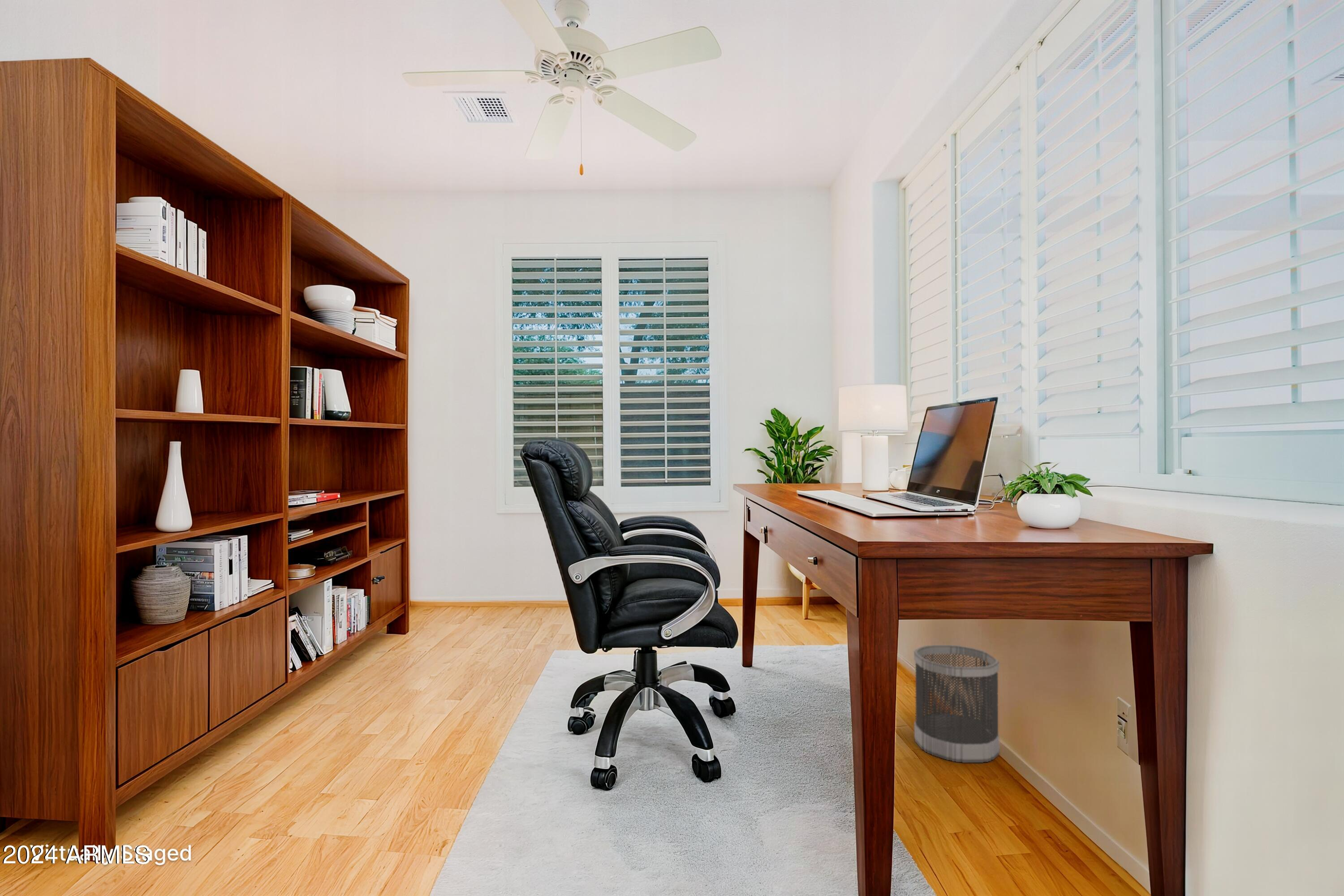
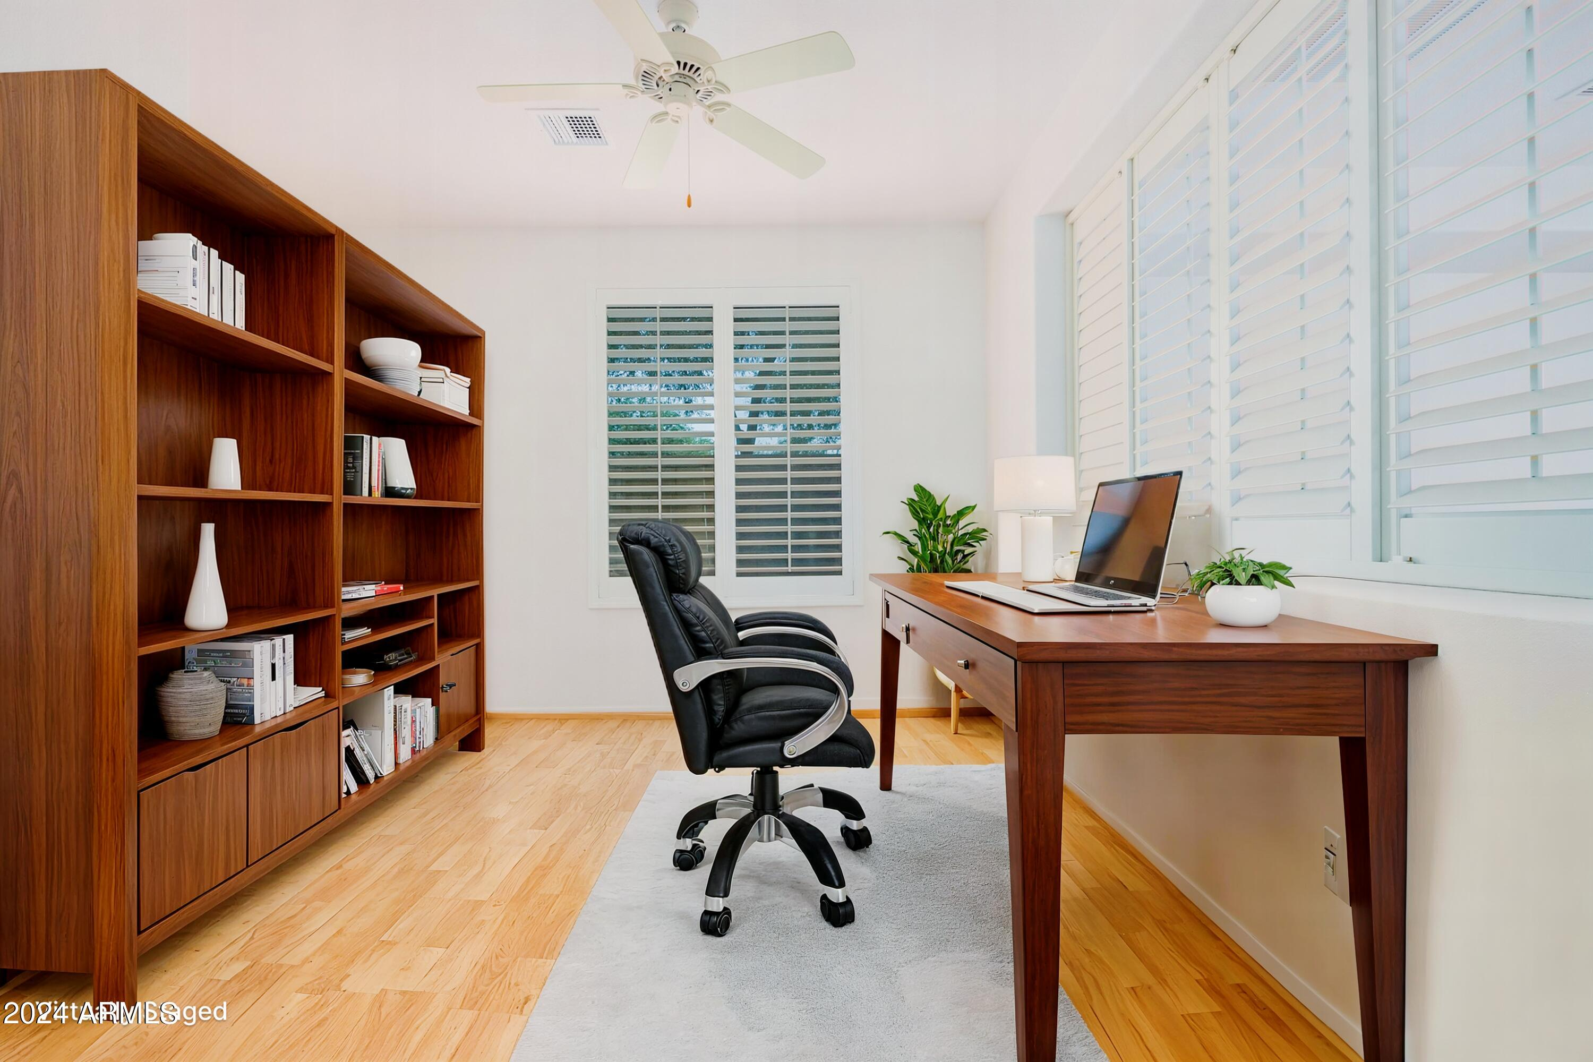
- wastebasket (956, 700)
